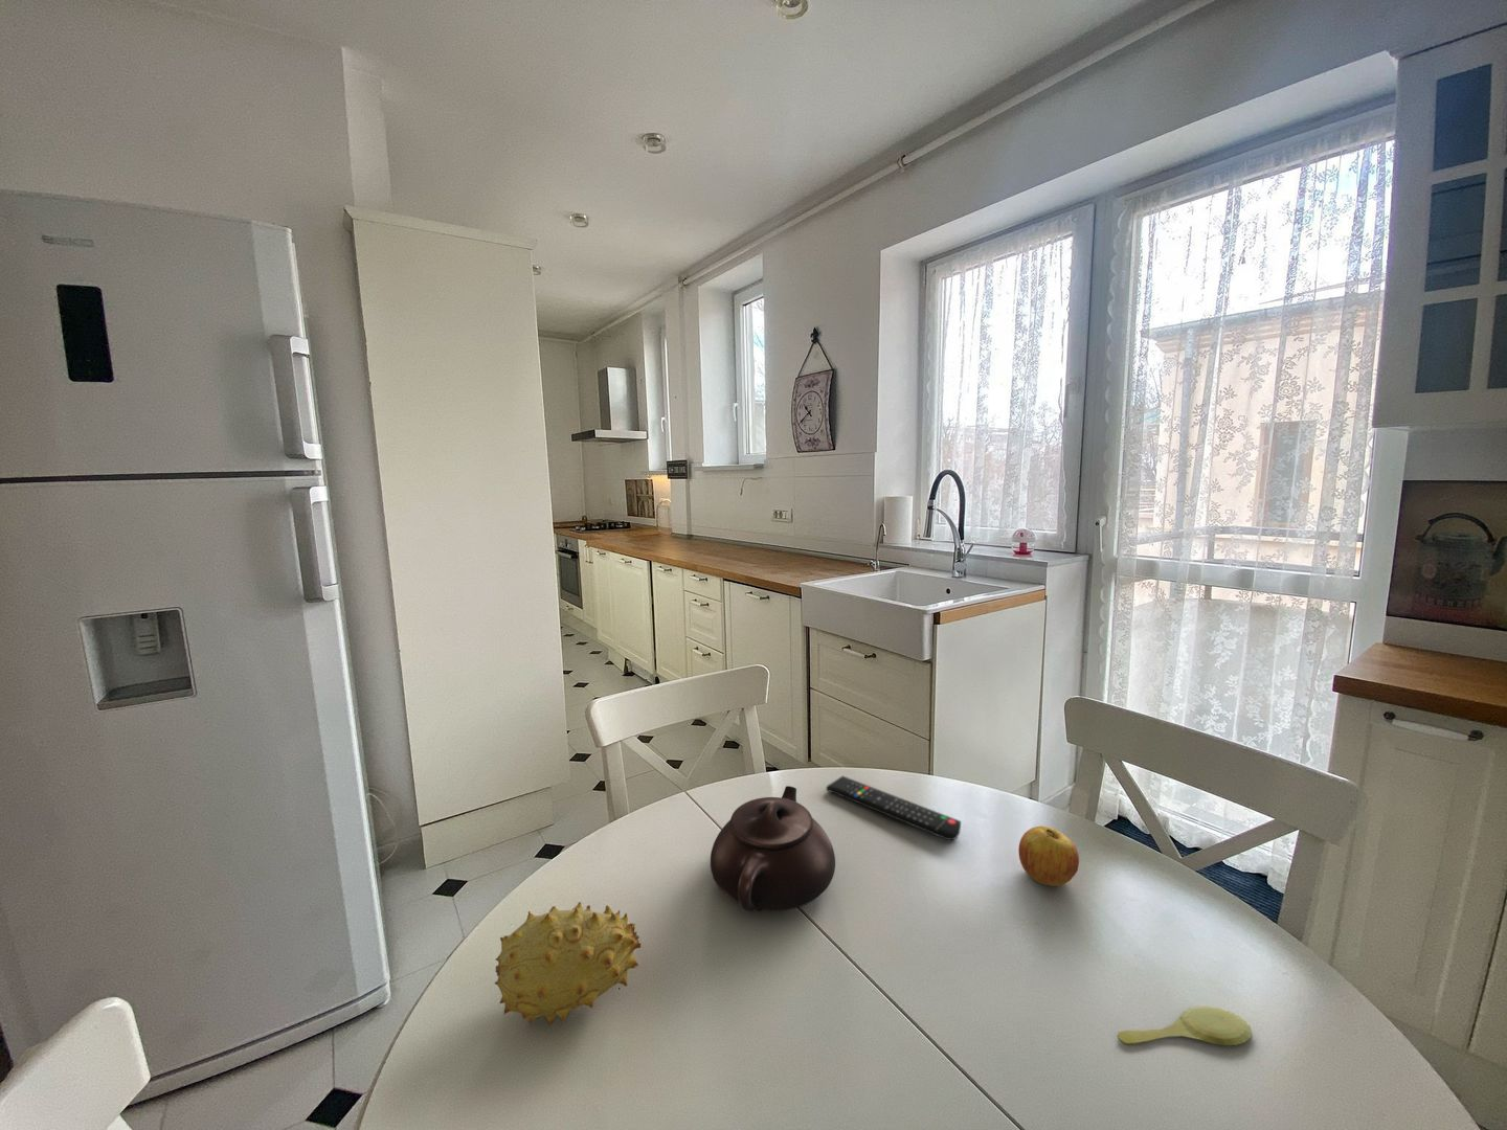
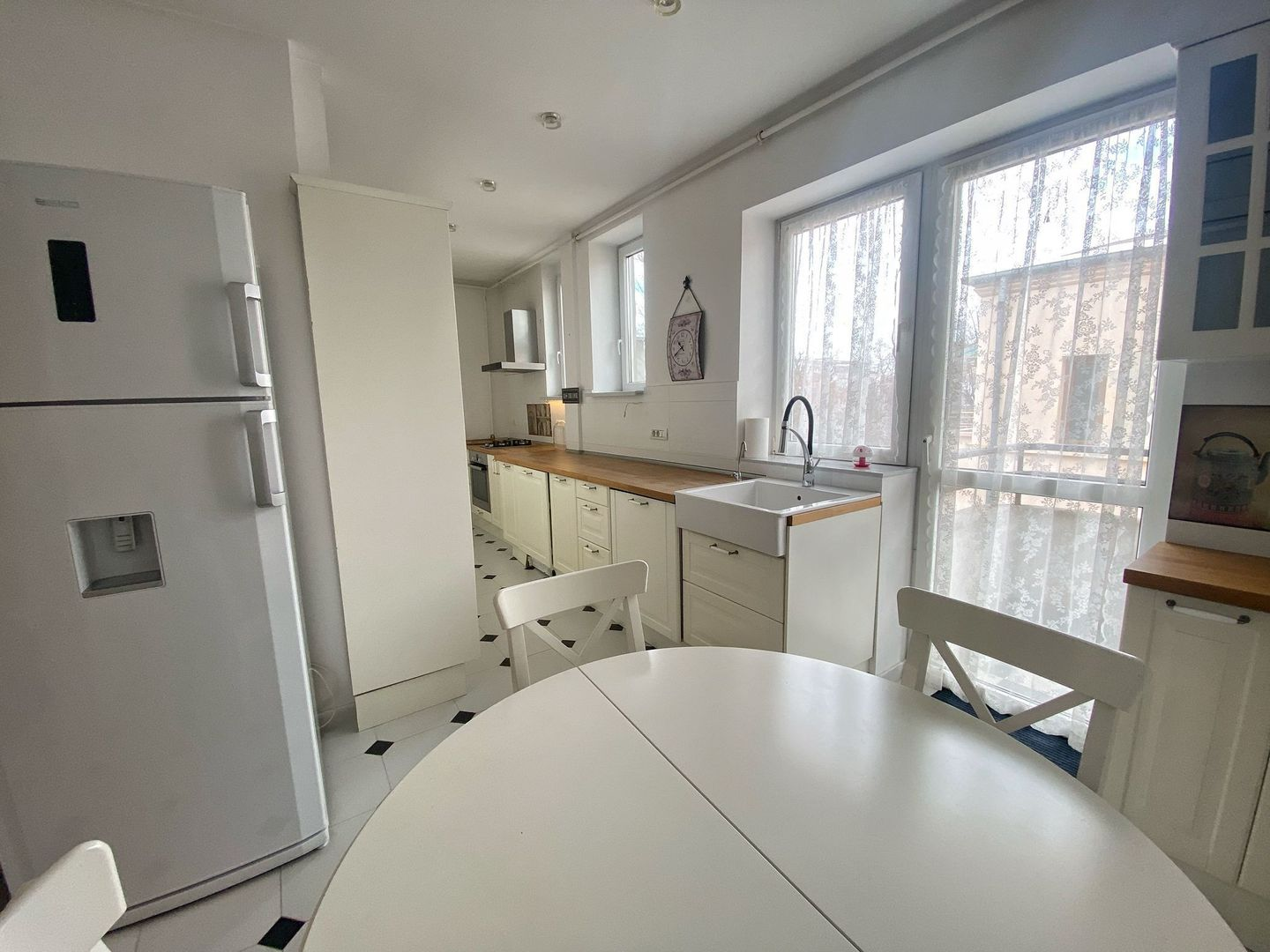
- teapot (768, 843)
- apple (1048, 851)
- fruit (570, 952)
- spoon (1183, 1028)
- remote control (891, 807)
